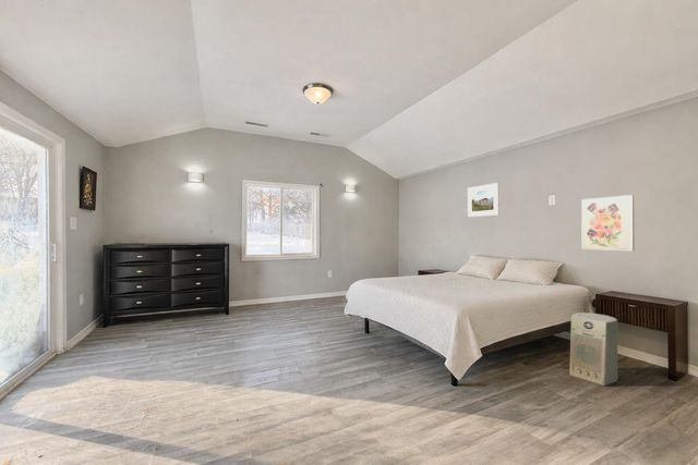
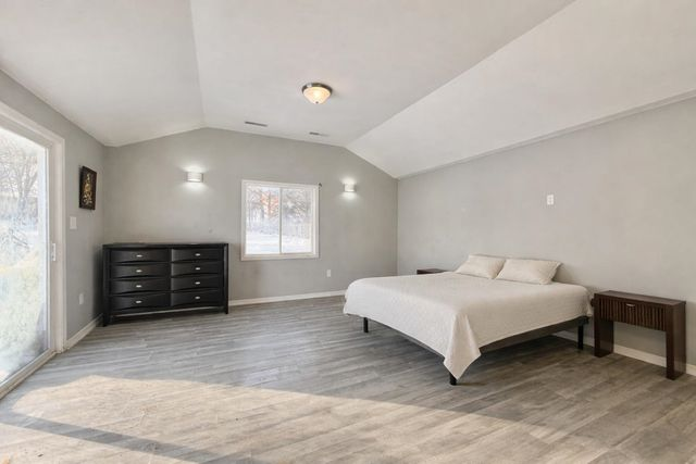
- wall art (606, 223)
- fan (594, 345)
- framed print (482, 200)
